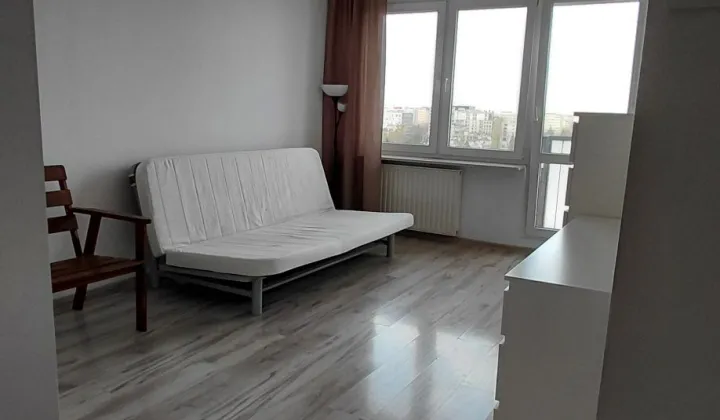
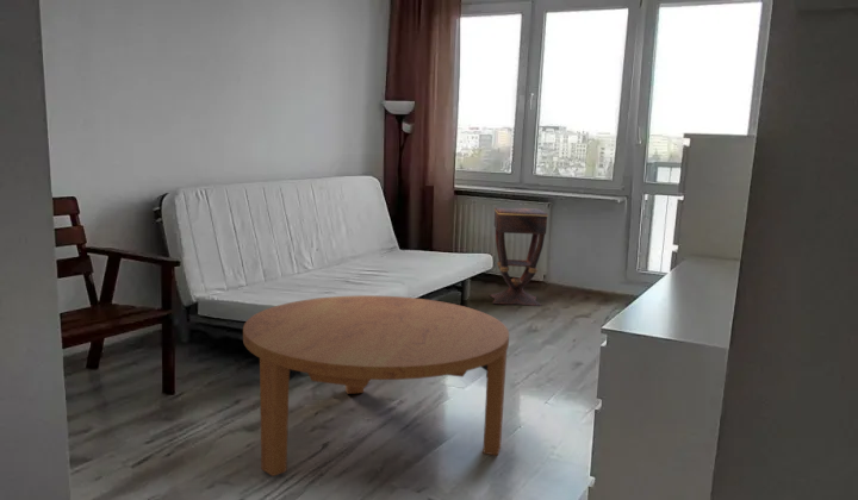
+ coffee table (375, 379)
+ side table (517, 260)
